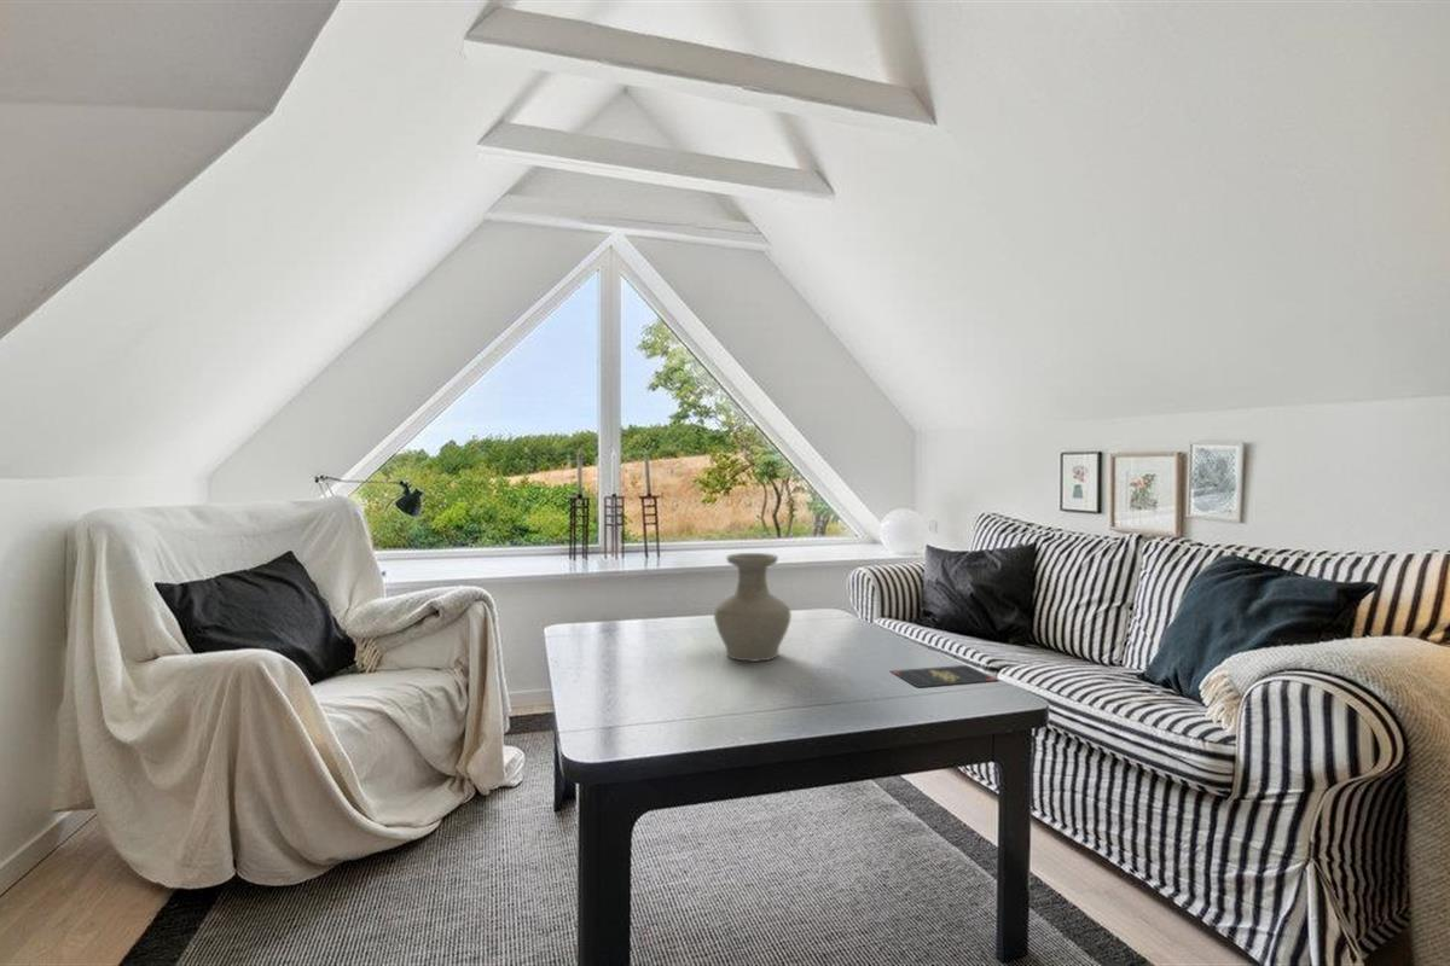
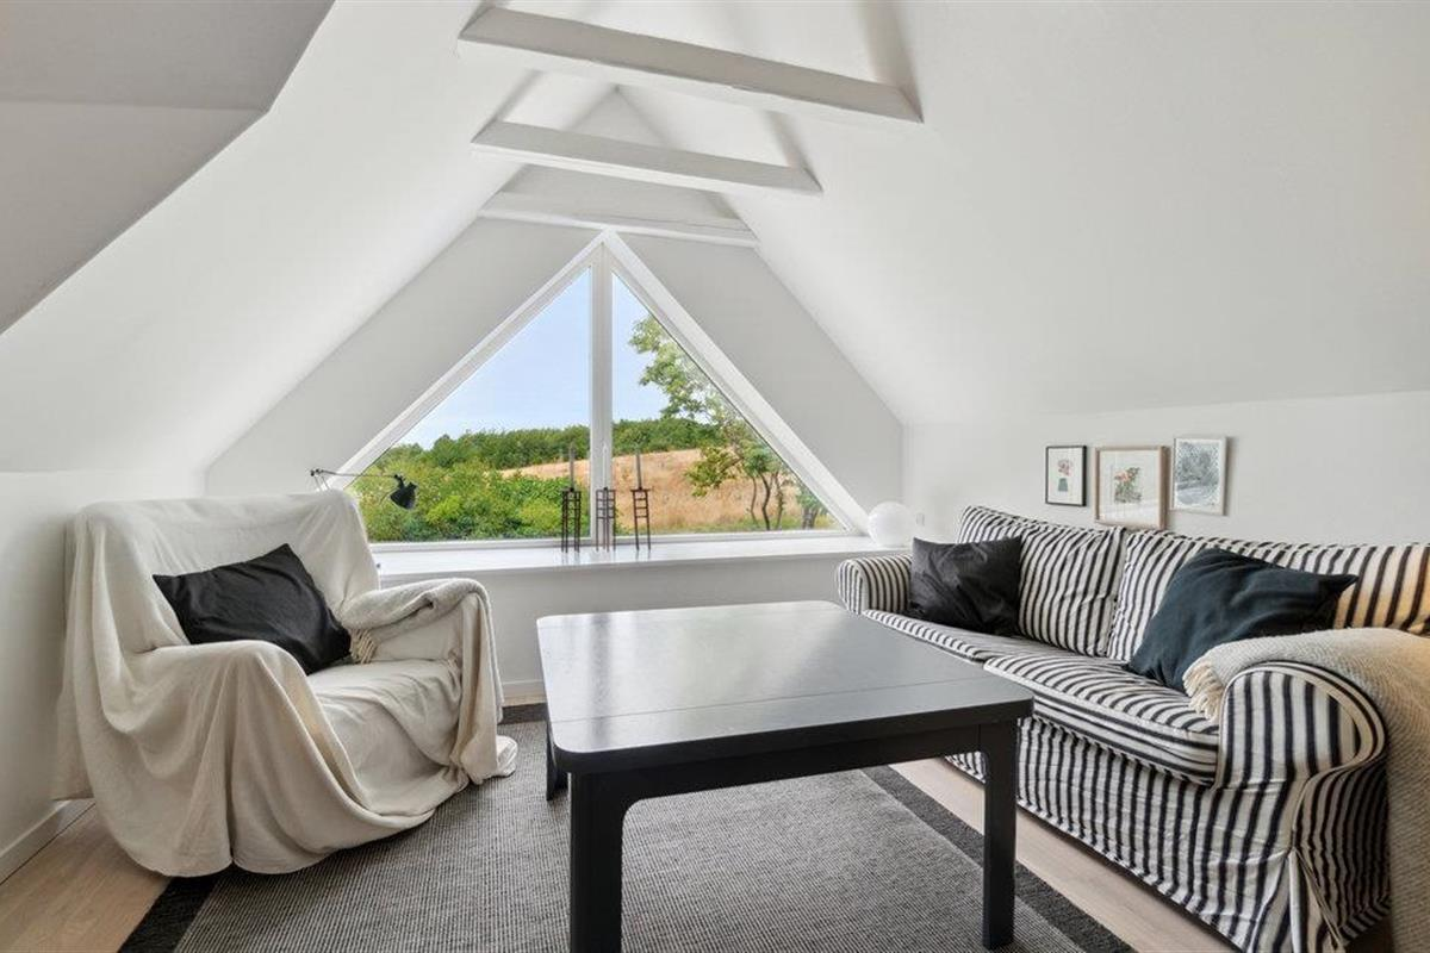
- playing card (942, 675)
- vase (752, 605)
